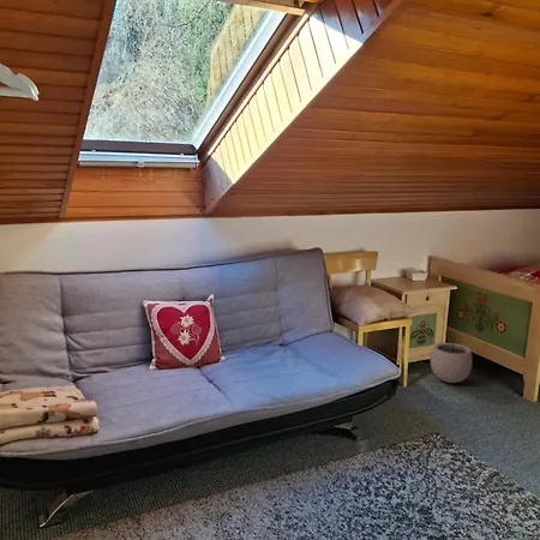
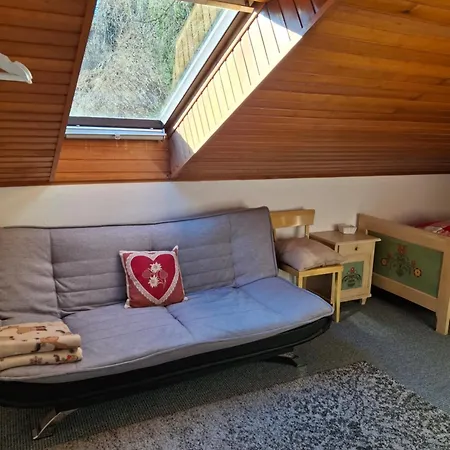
- plant pot (451, 356)
